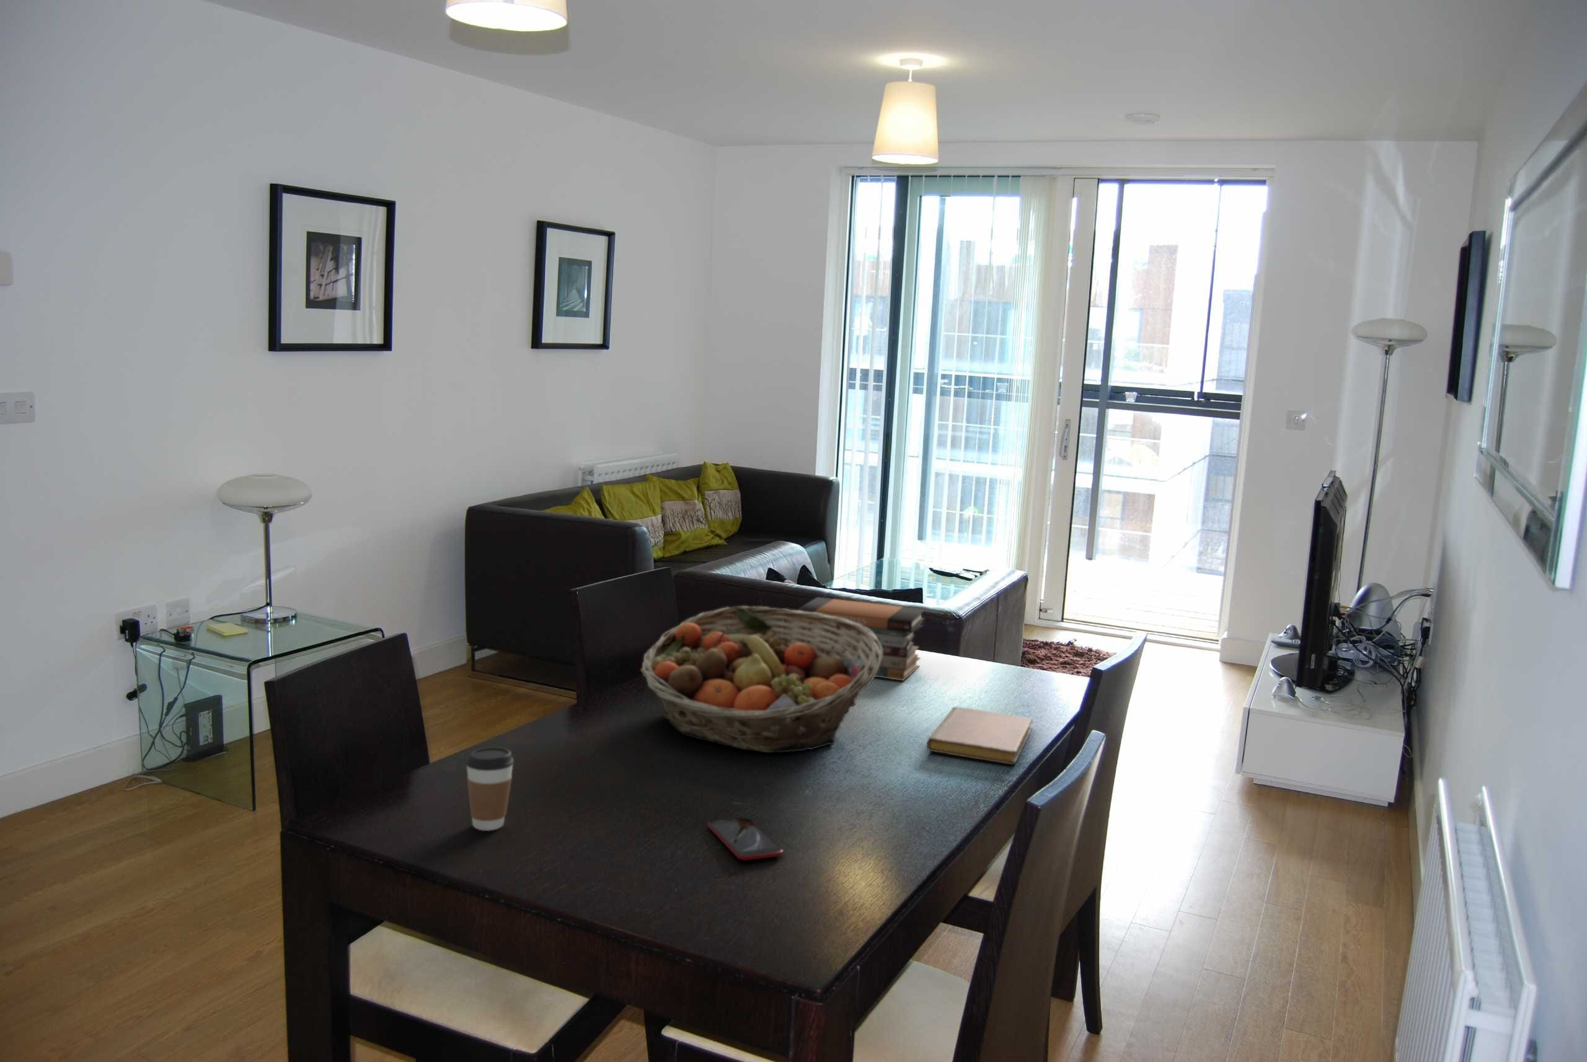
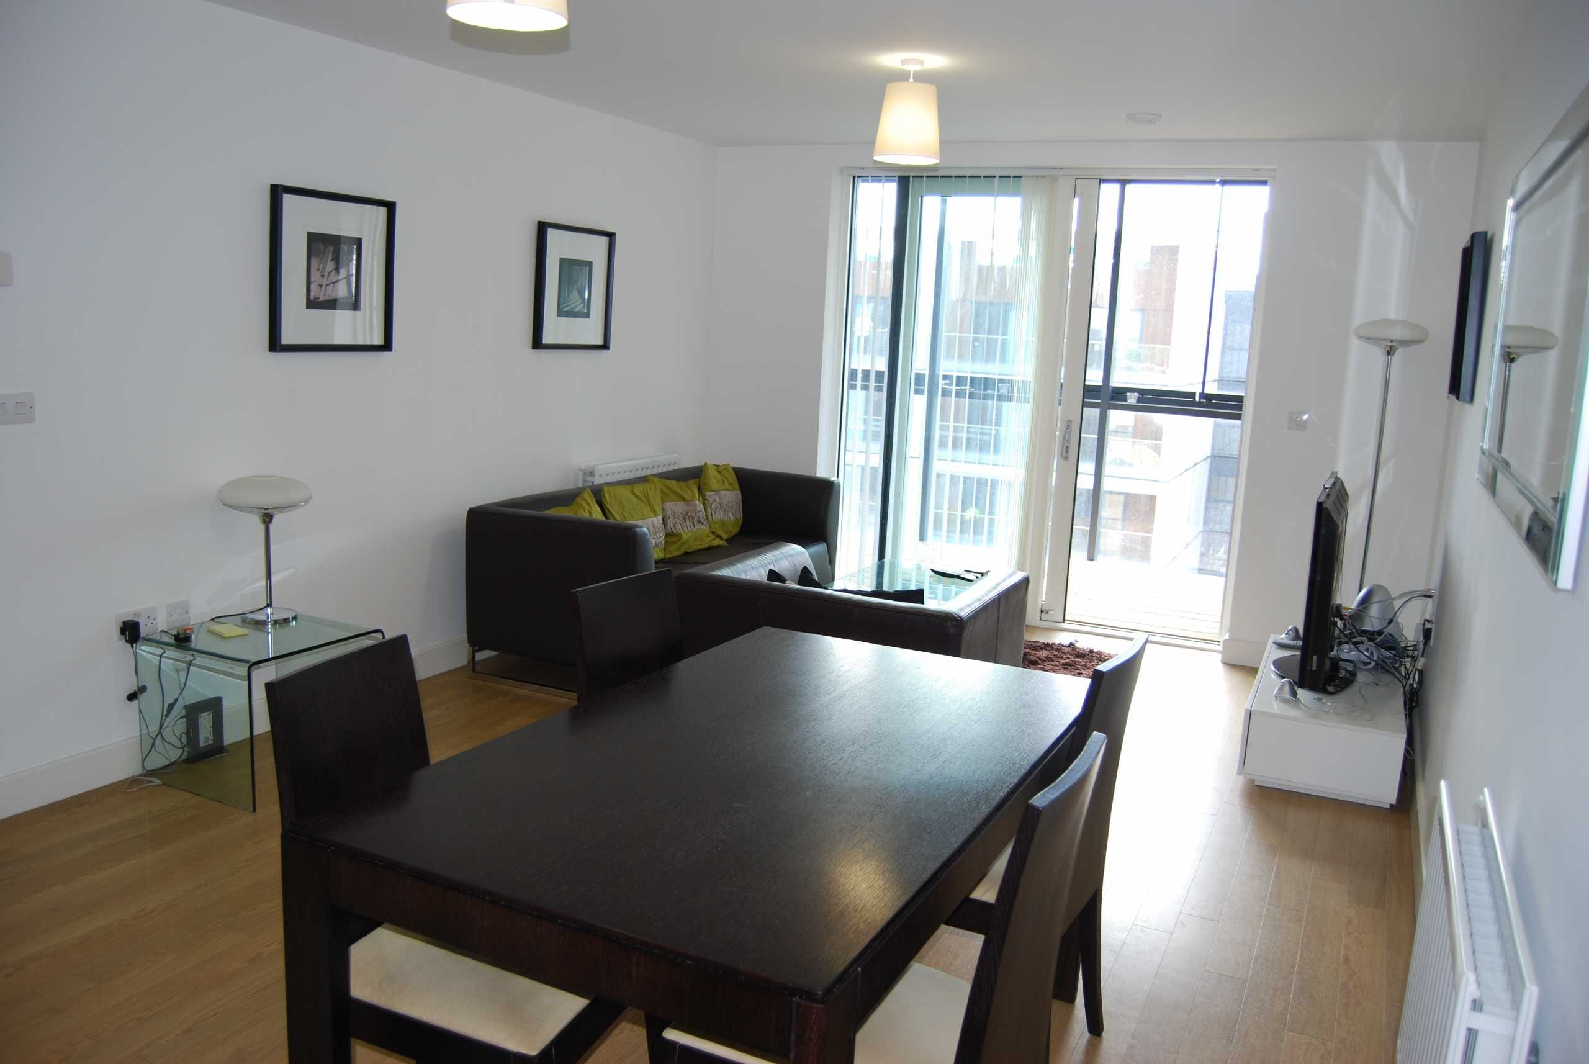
- fruit basket (760, 674)
- coffee cup (489, 788)
- book stack (855, 633)
- notebook (981, 732)
- smartphone (744, 838)
